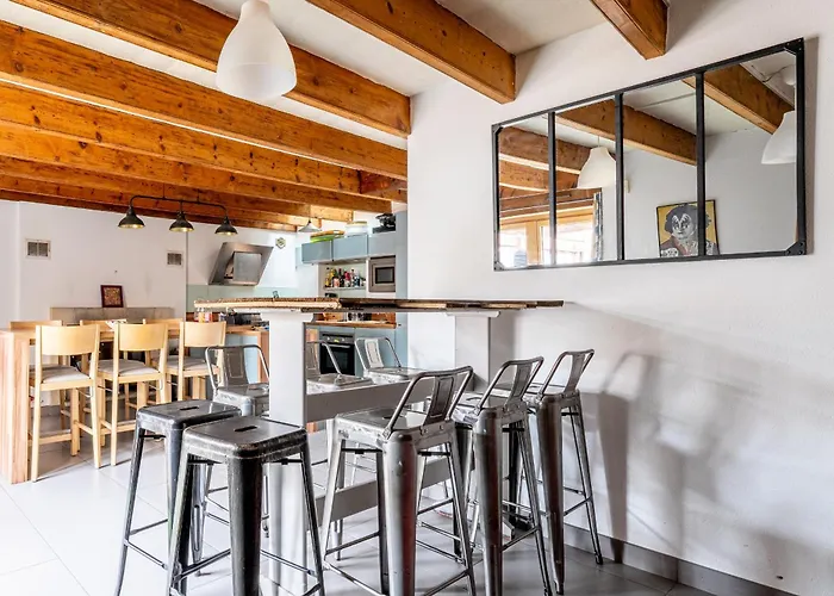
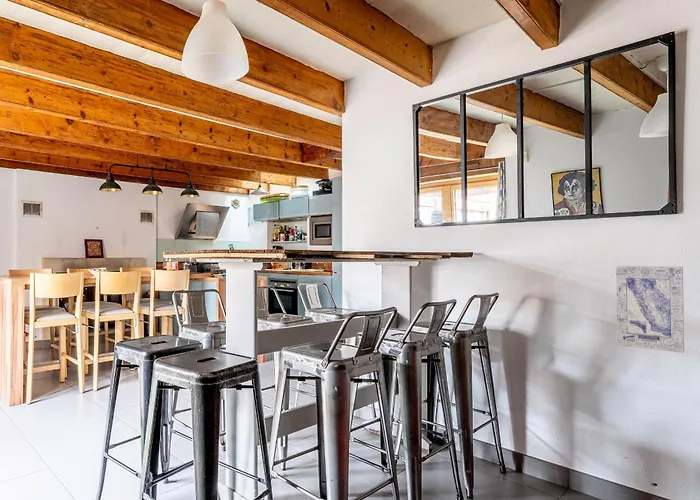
+ wall art (648, 307)
